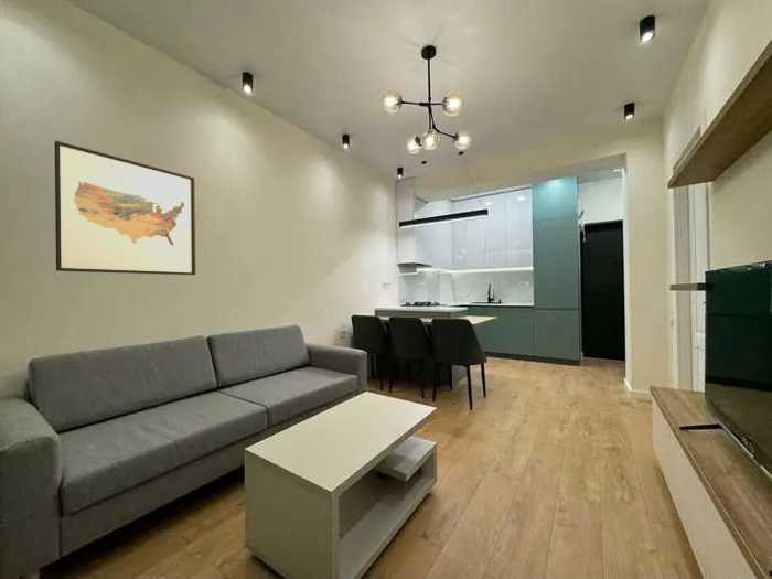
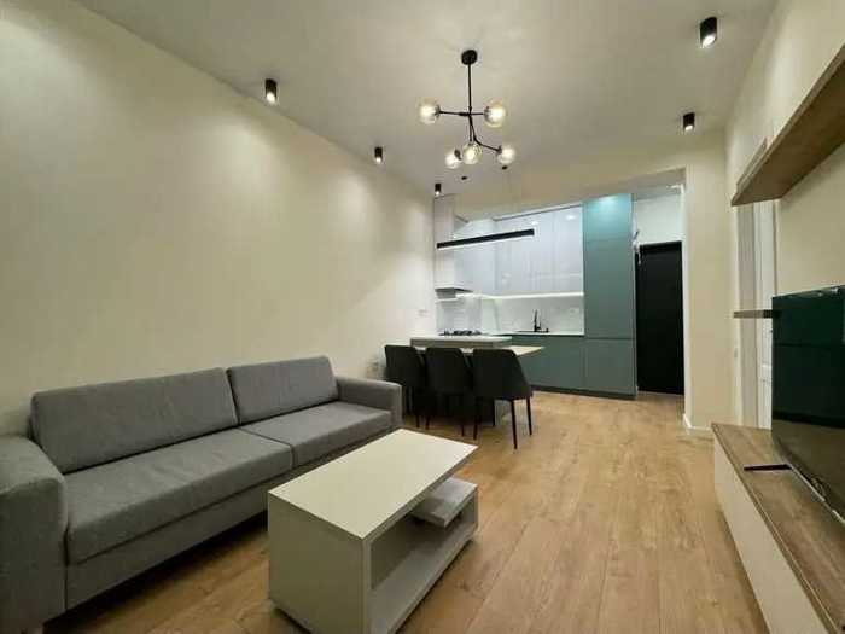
- wall art (135, 217)
